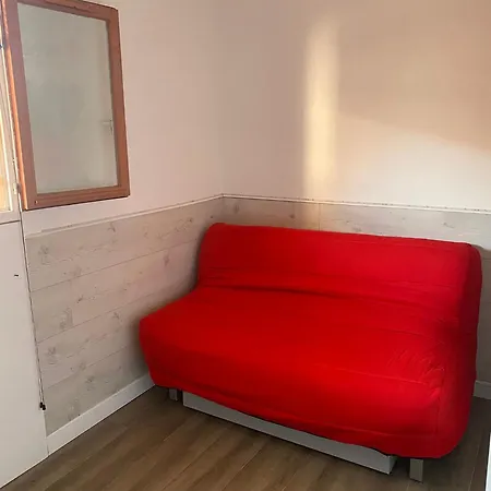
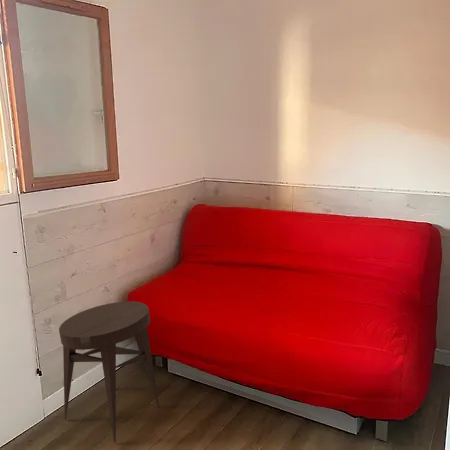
+ side table (108, 363)
